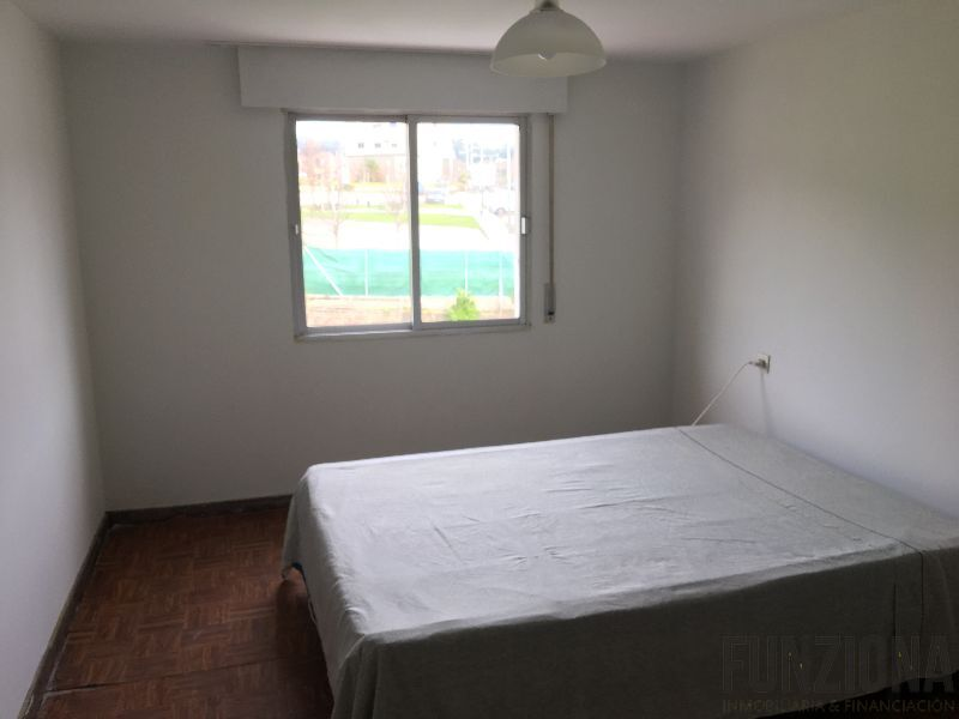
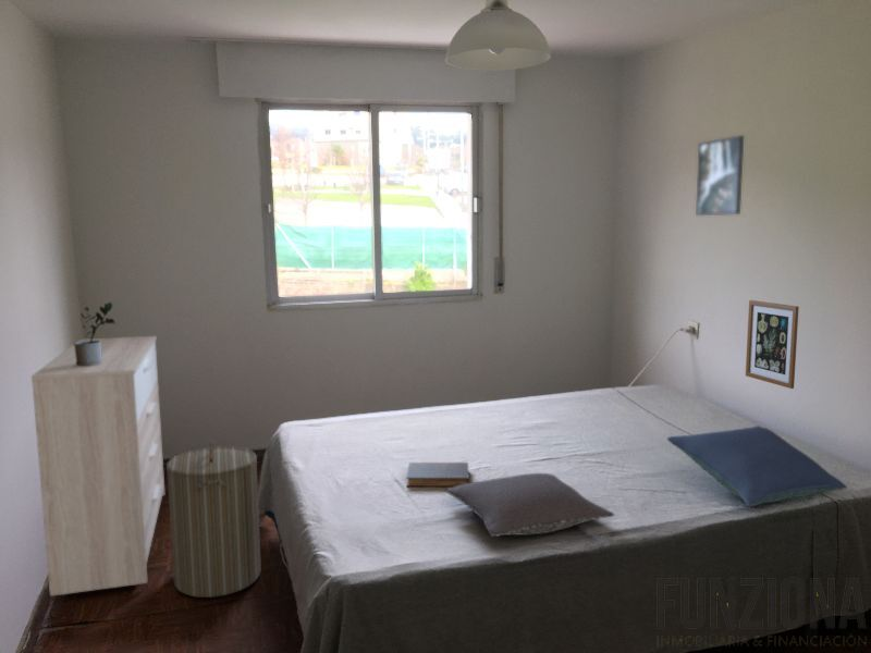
+ pillow (525, 502)
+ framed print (719, 177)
+ wall art (770, 343)
+ book (438, 473)
+ sideboard (111, 448)
+ potted plant (94, 333)
+ pillow (753, 463)
+ laundry hamper (214, 509)
